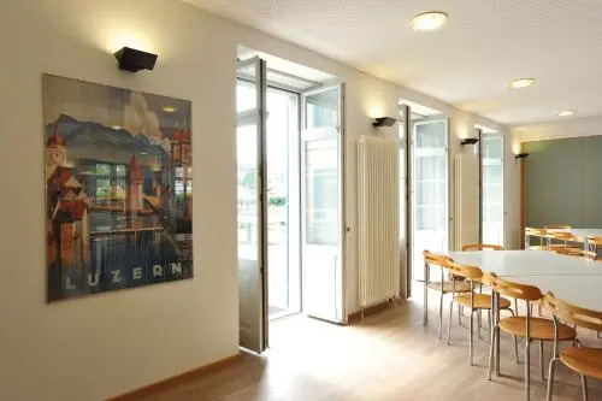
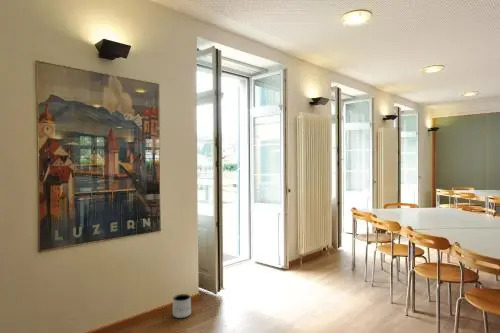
+ planter (181, 305)
